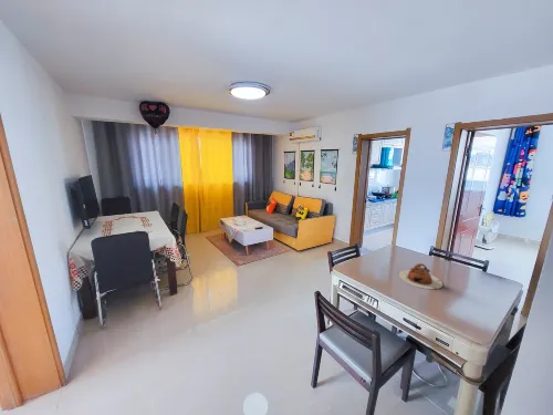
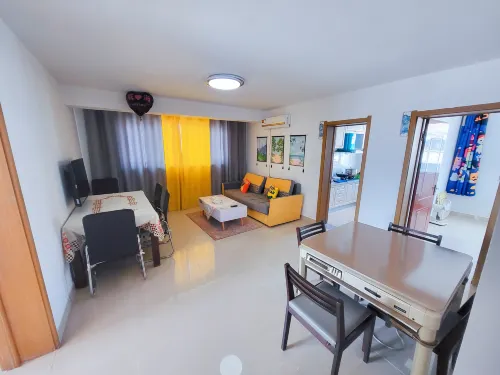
- teapot (420, 271)
